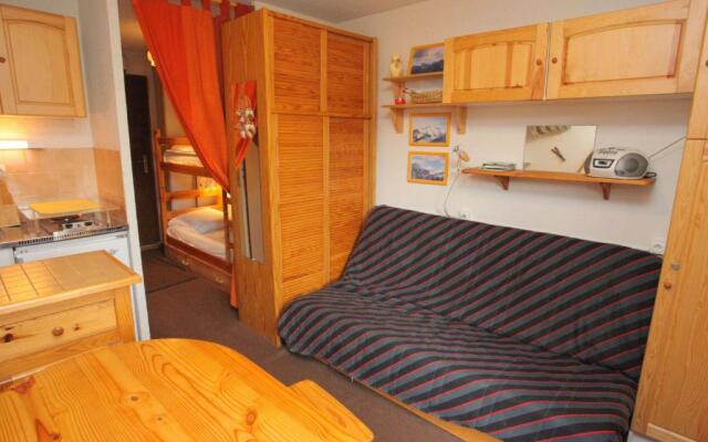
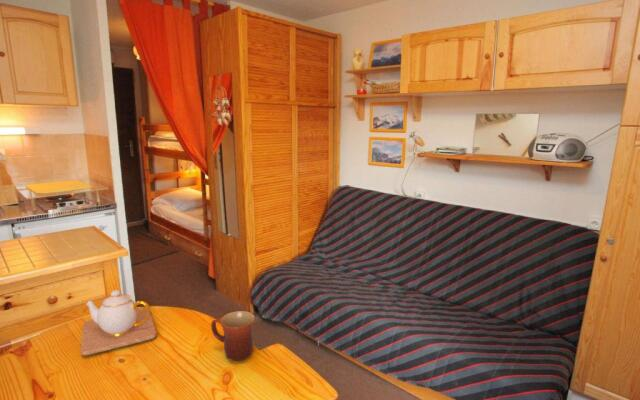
+ teapot (117, 310)
+ mug (232, 336)
